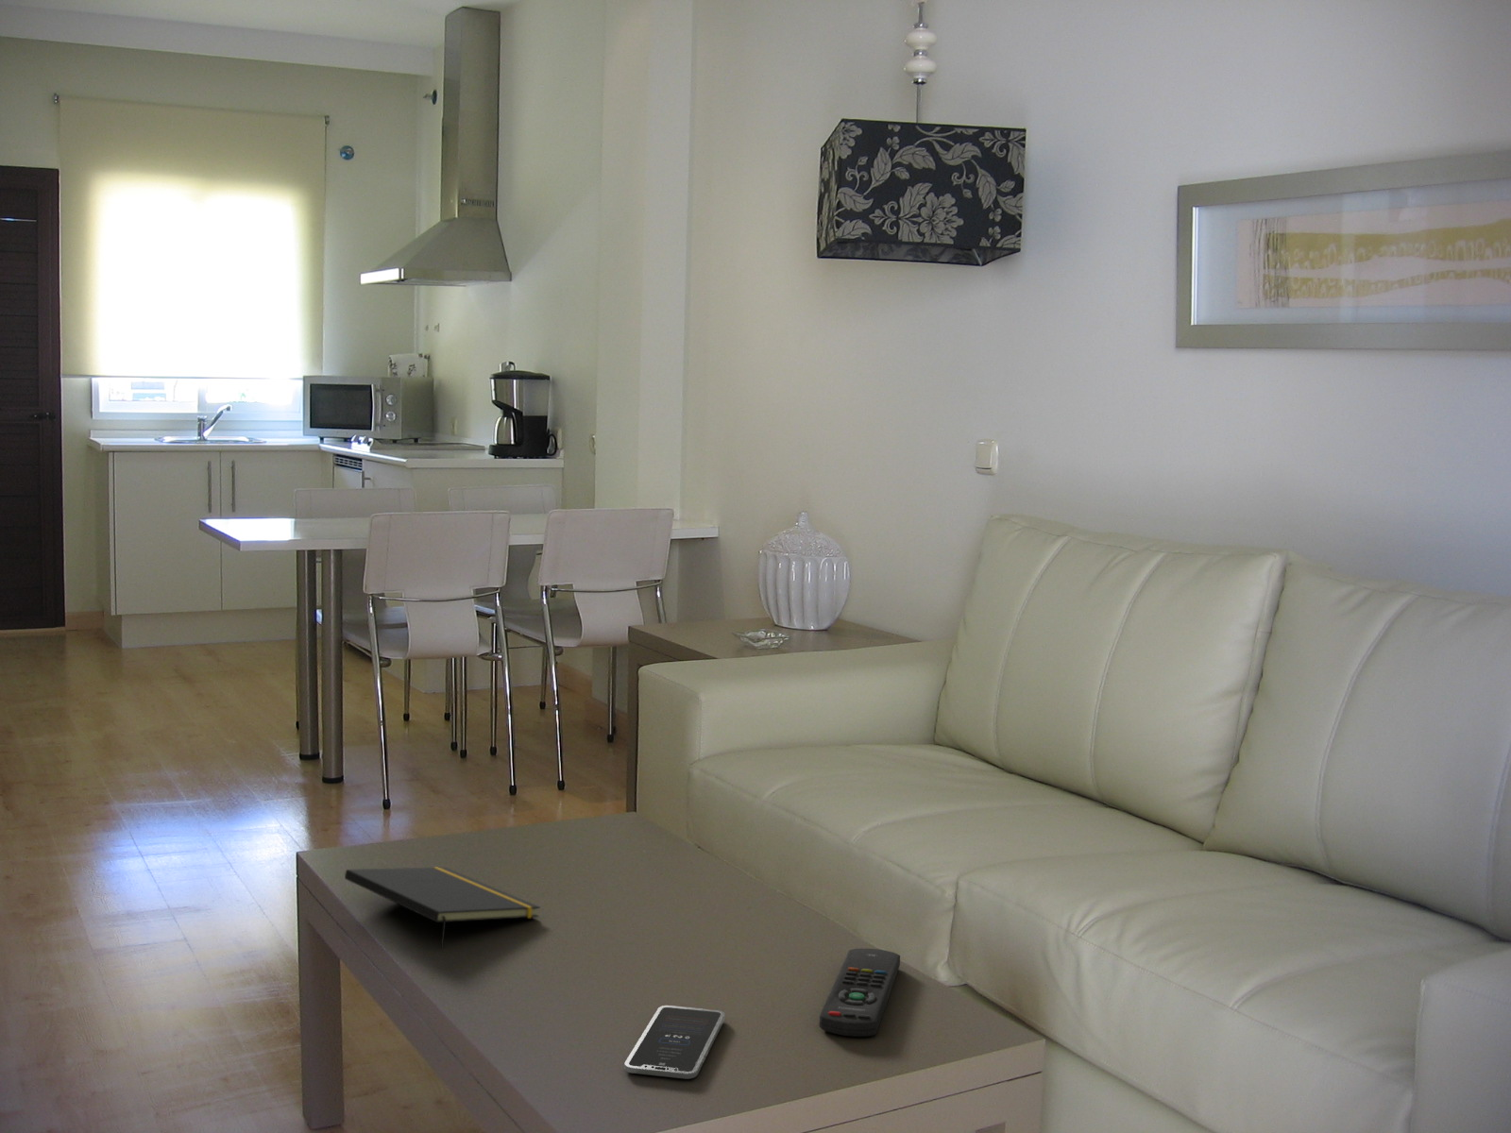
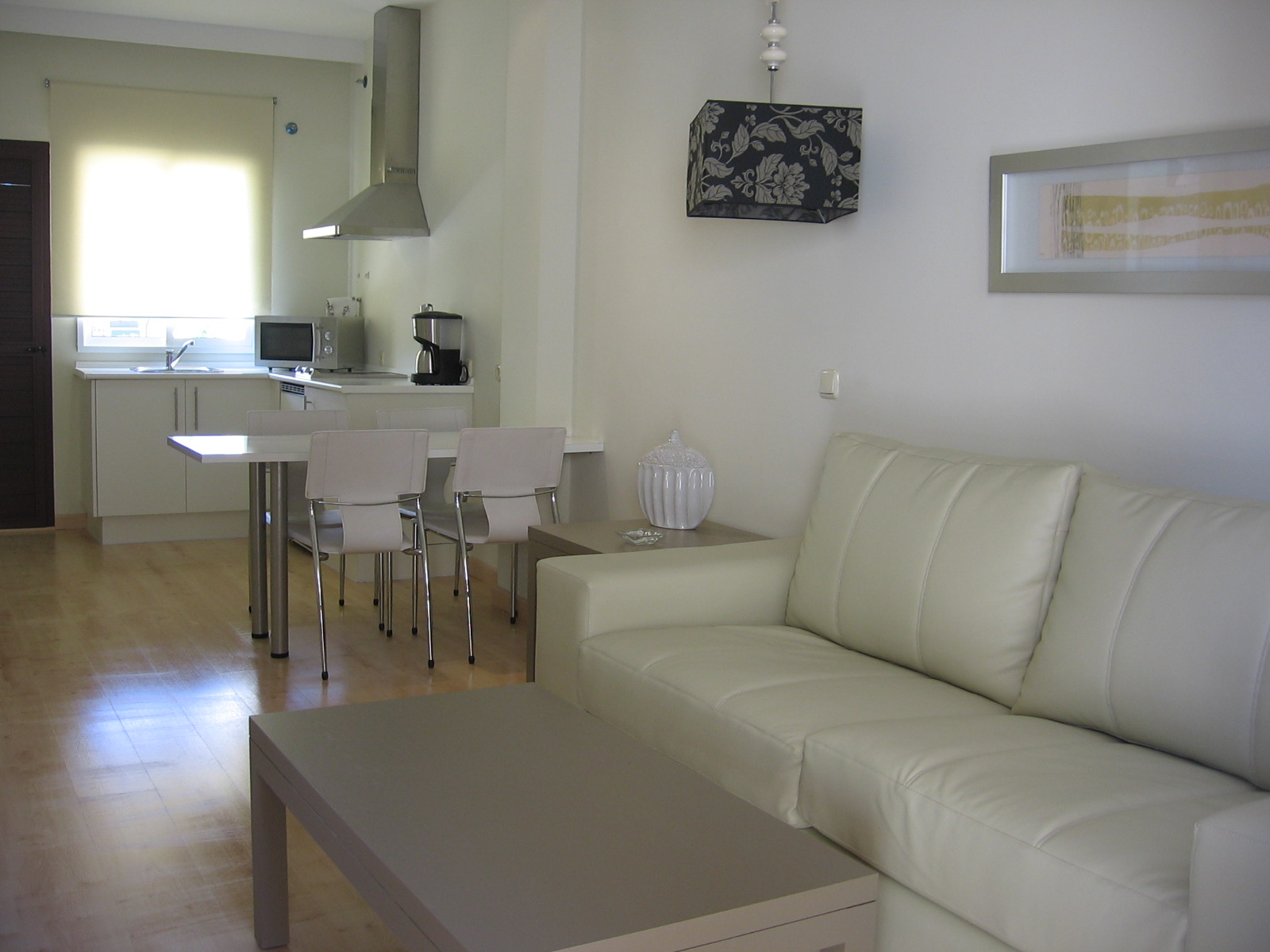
- notepad (441, 893)
- smartphone (676, 1039)
- remote control (861, 989)
